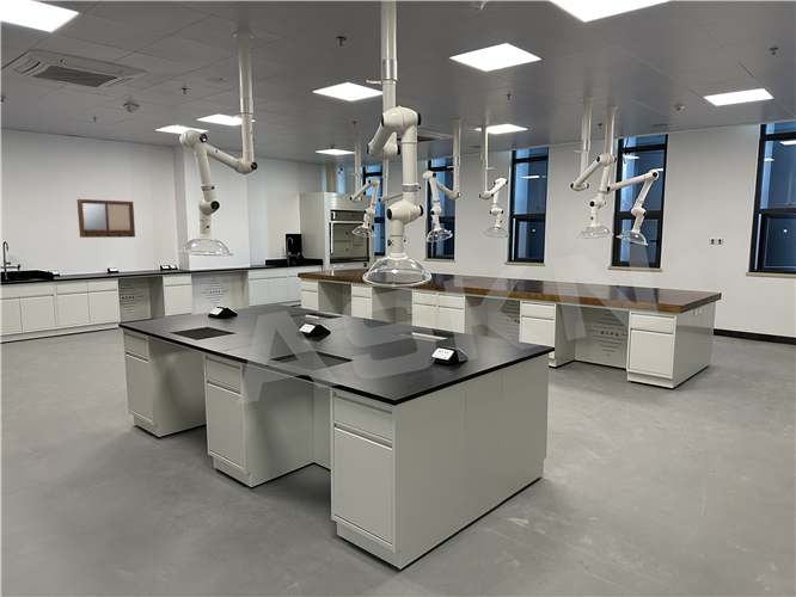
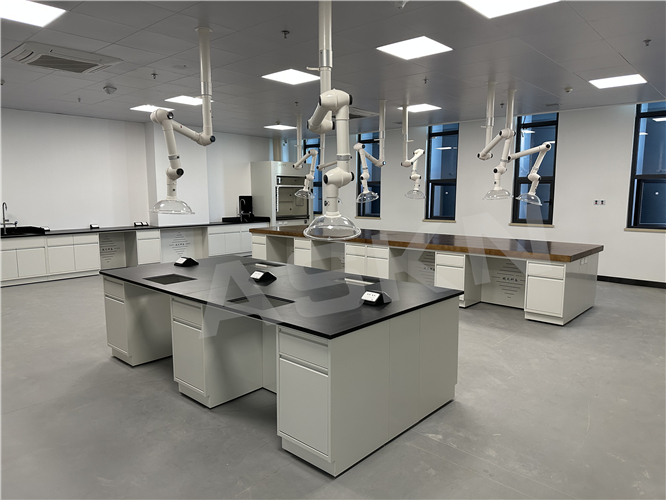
- writing board (108, 219)
